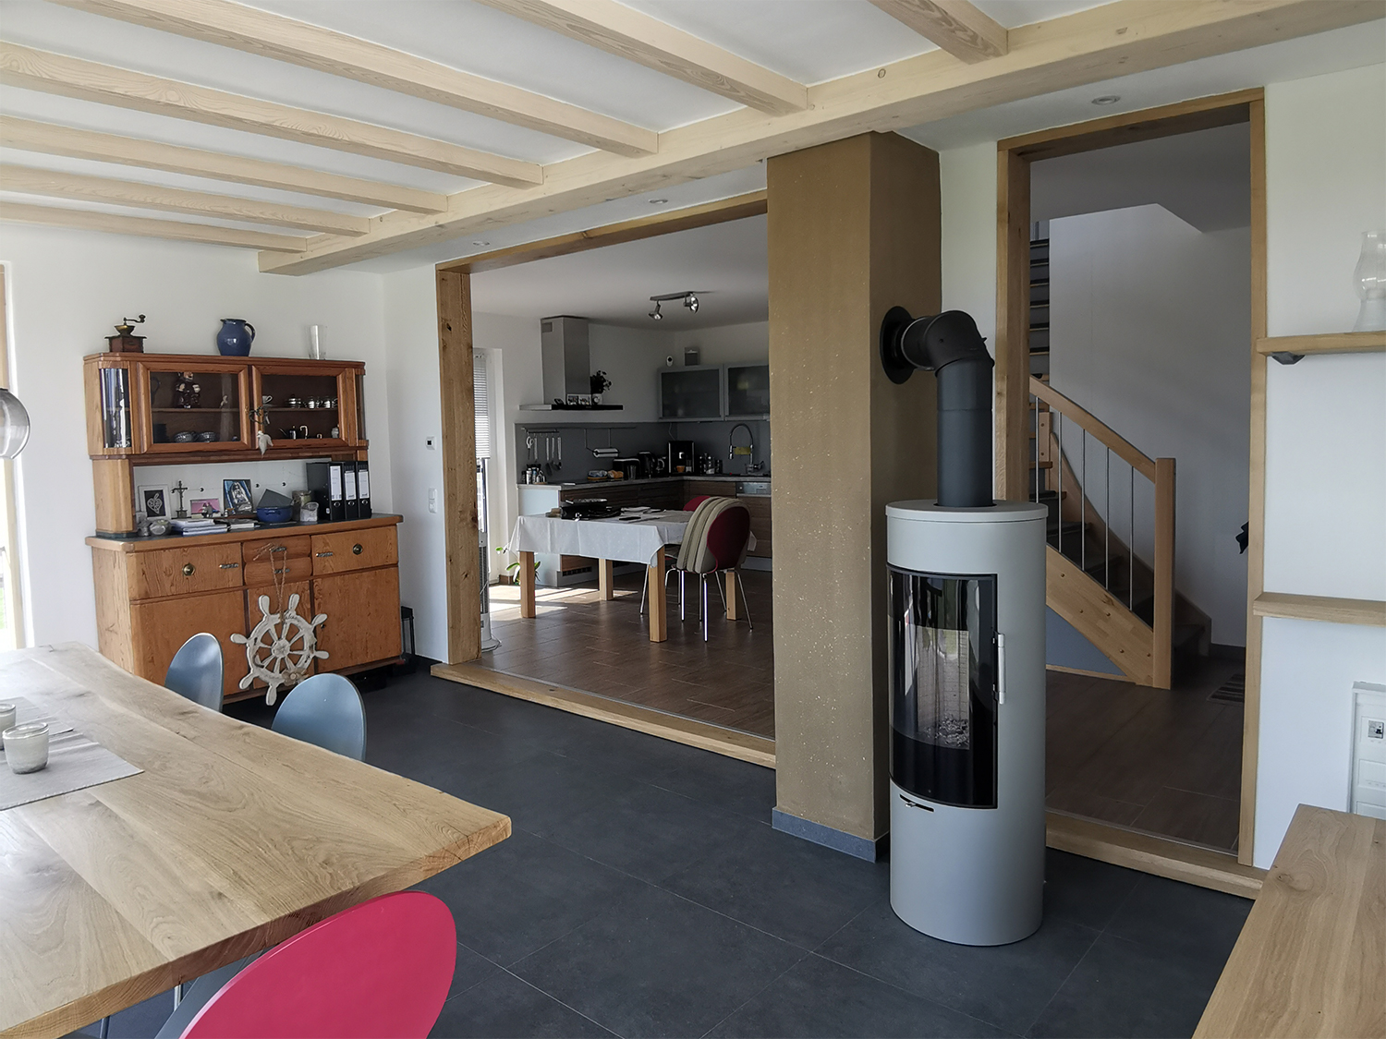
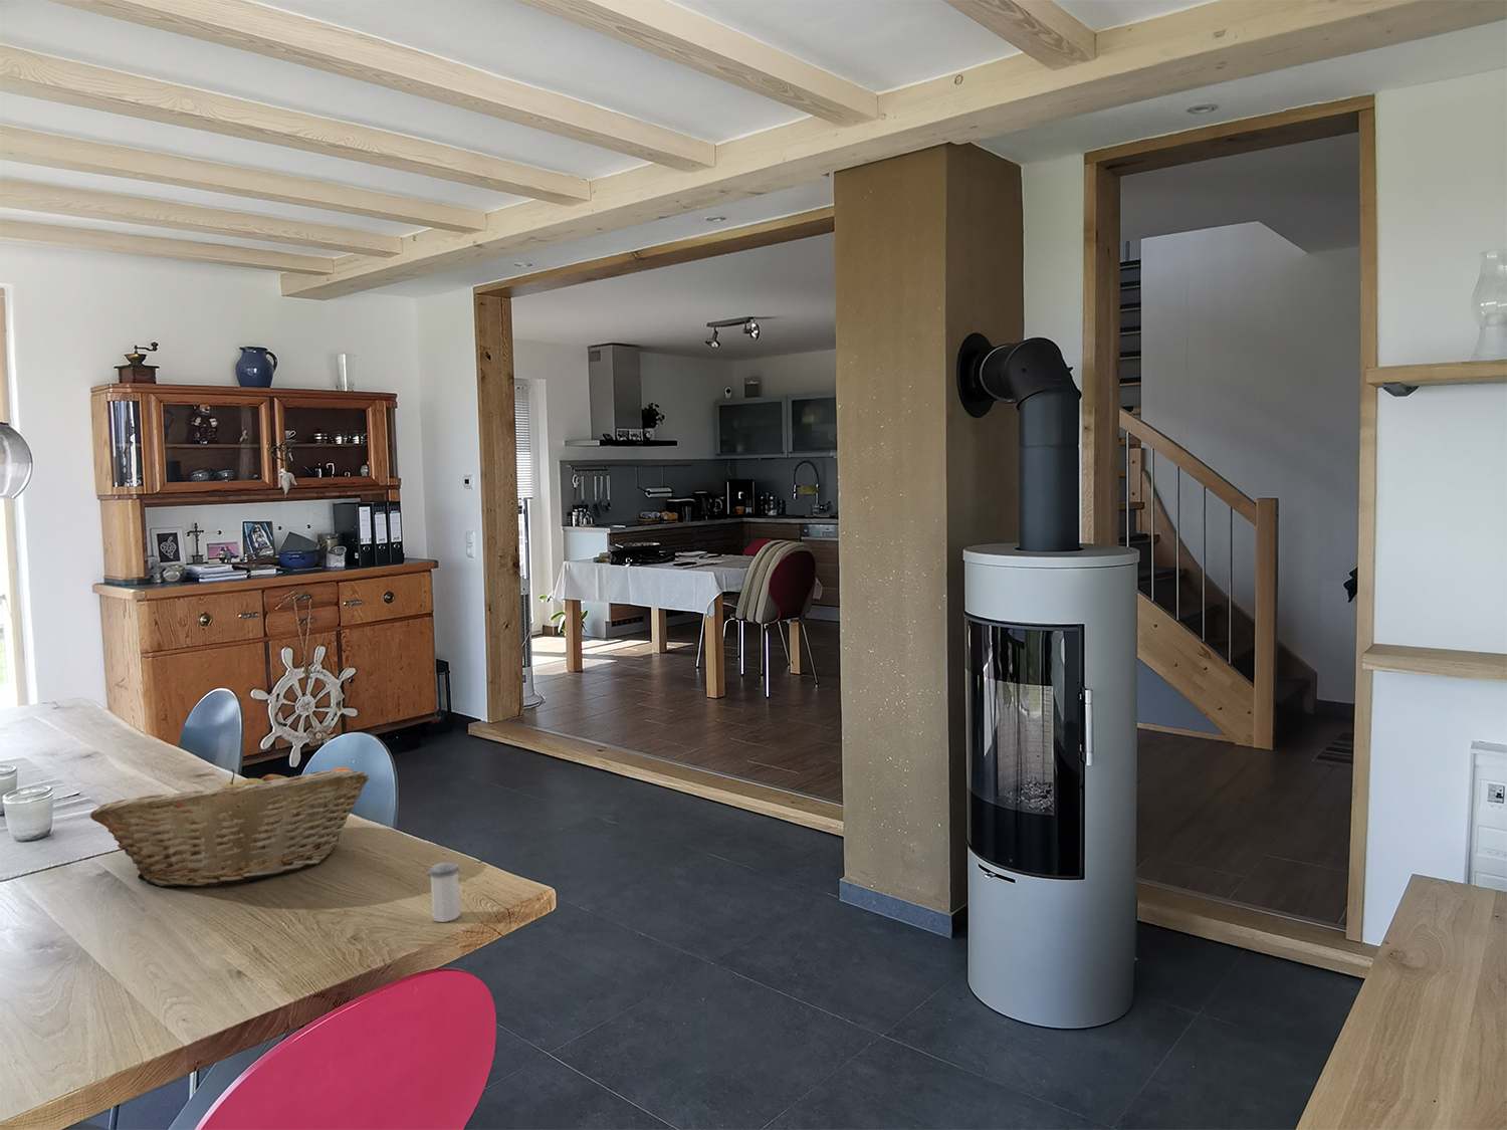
+ salt shaker (445, 891)
+ fruit basket (239, 813)
